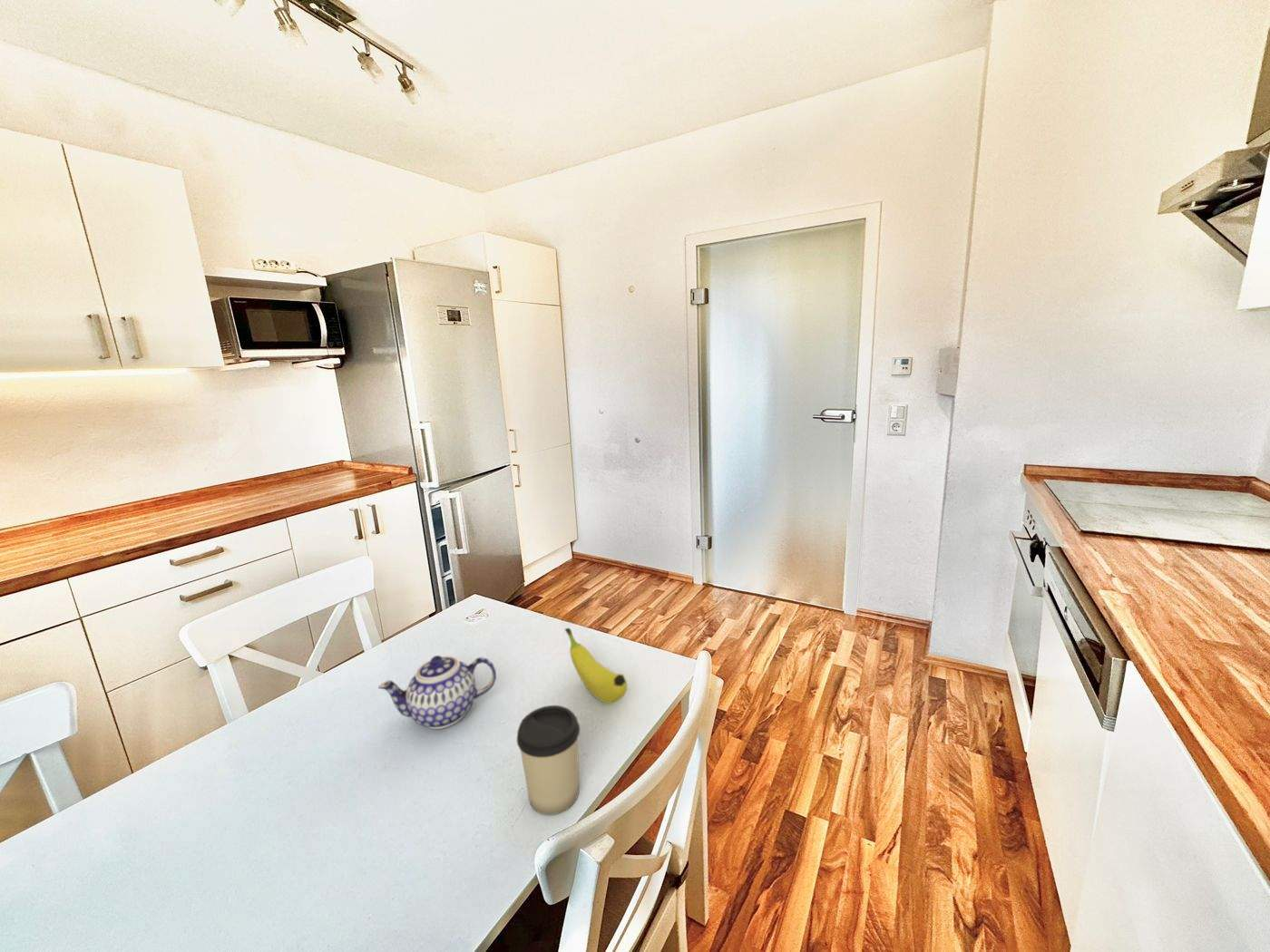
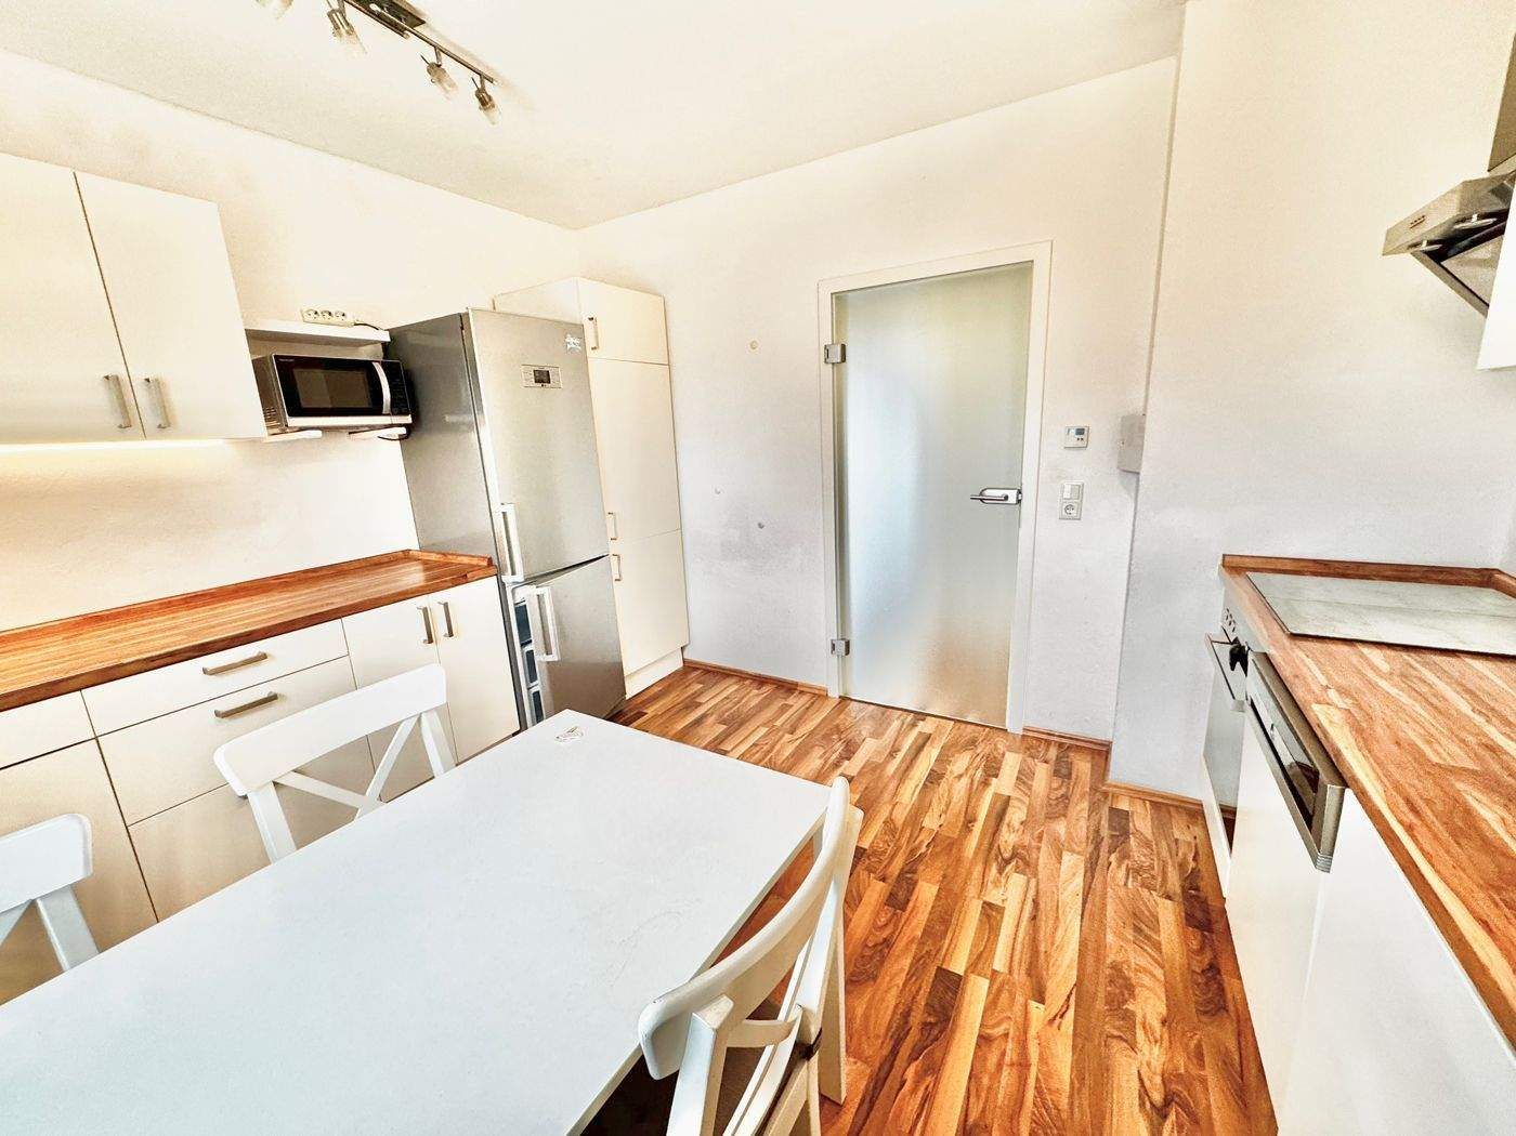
- cup (551, 759)
- teapot (440, 685)
- fruit (597, 670)
